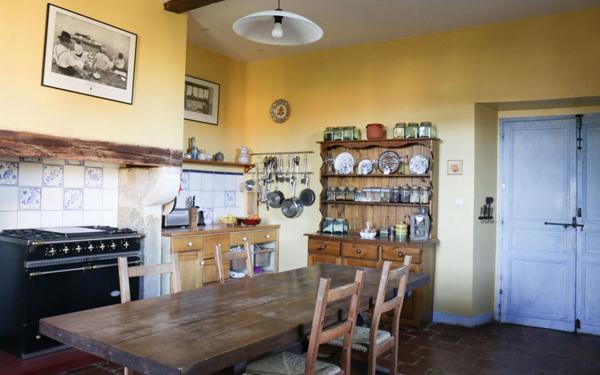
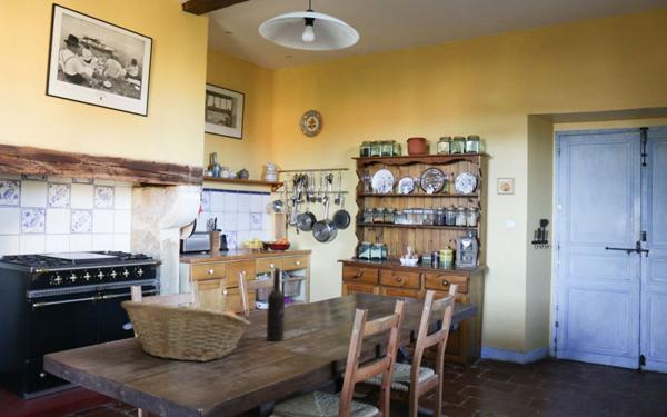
+ fruit basket (186, 324)
+ wine bottle (276, 302)
